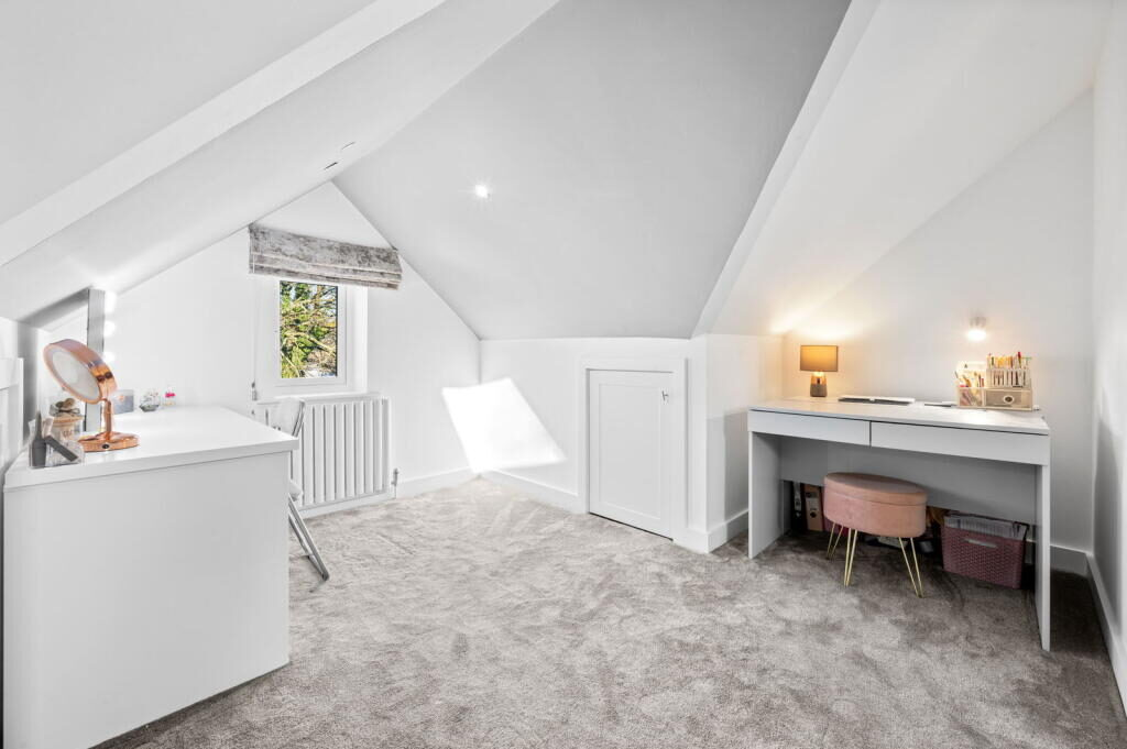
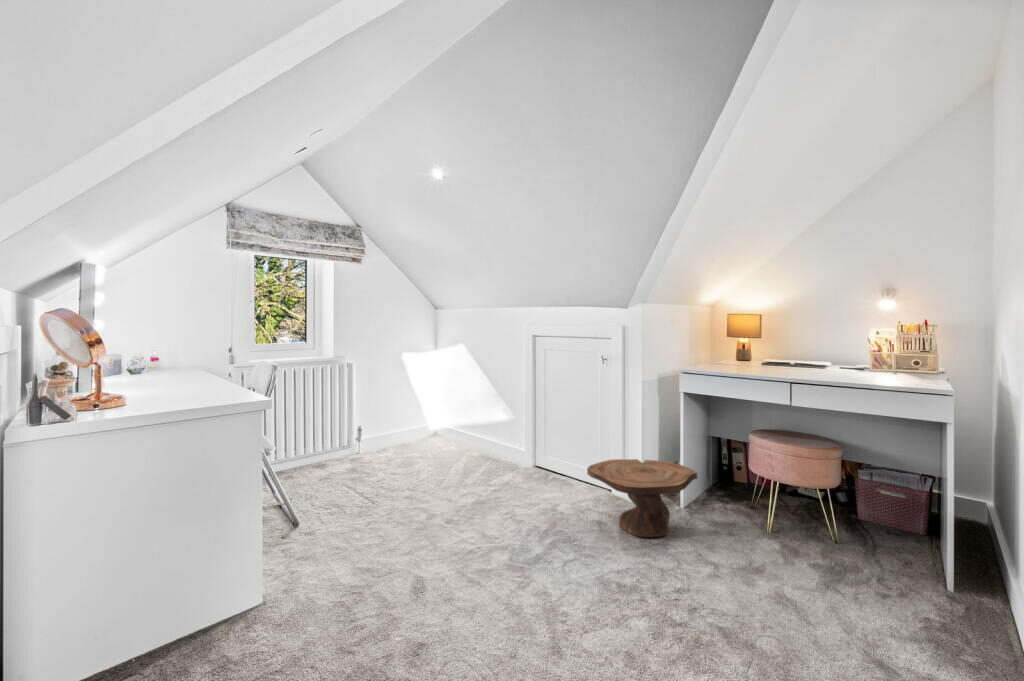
+ side table (646, 496)
